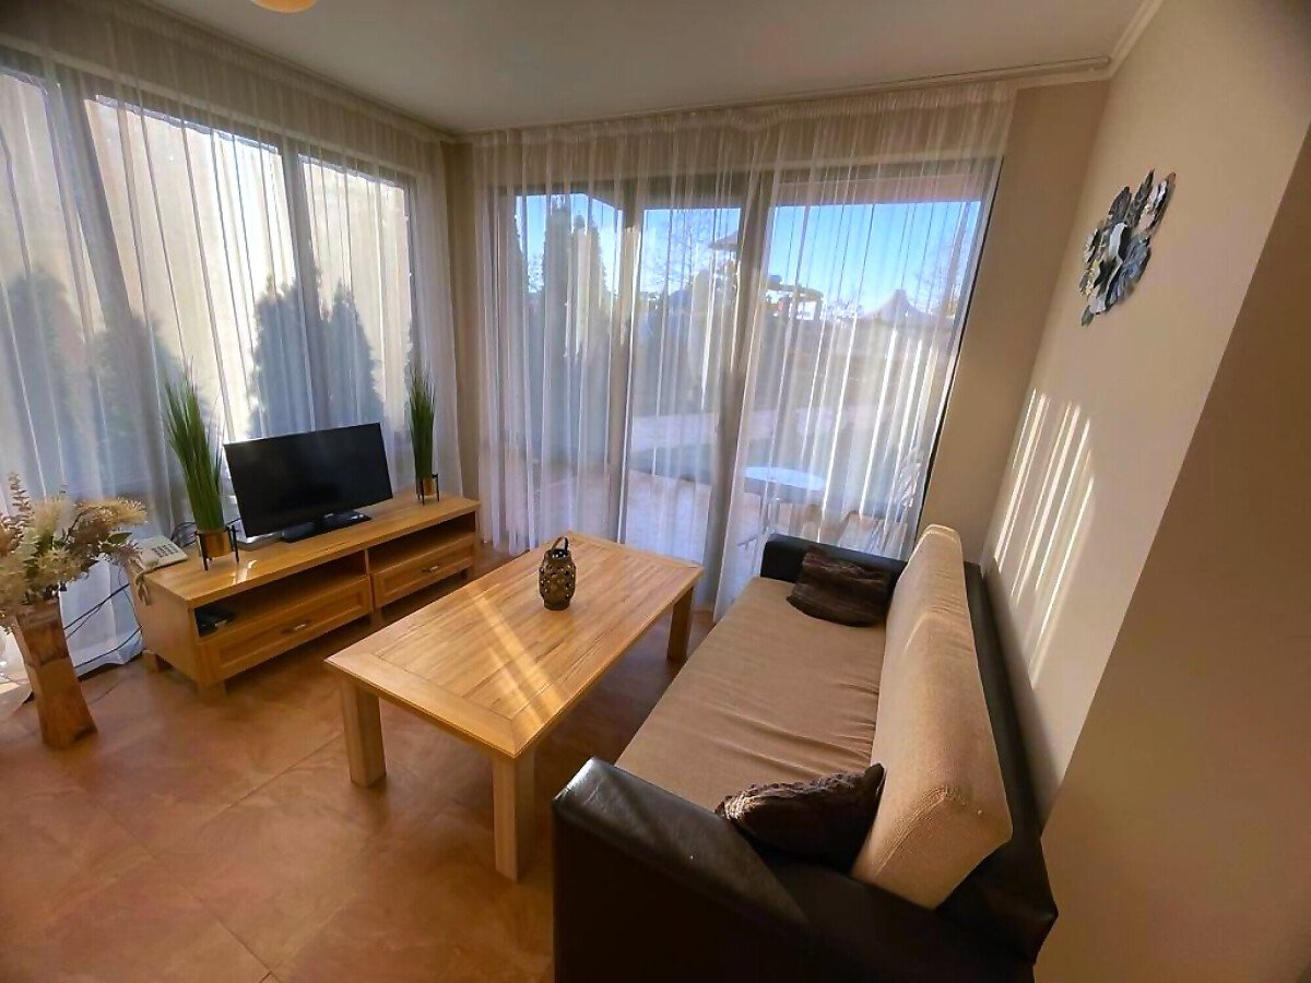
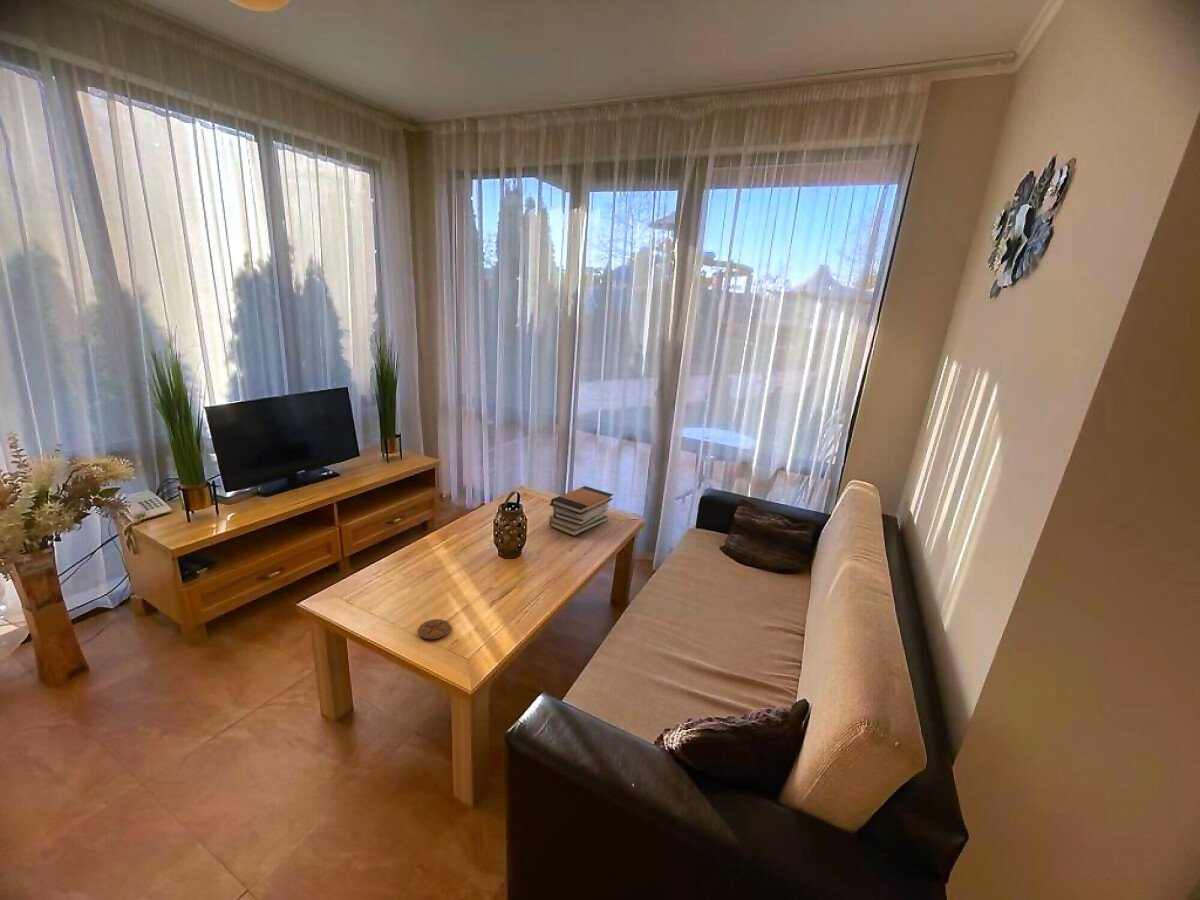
+ coaster (434, 629)
+ book stack (581, 510)
